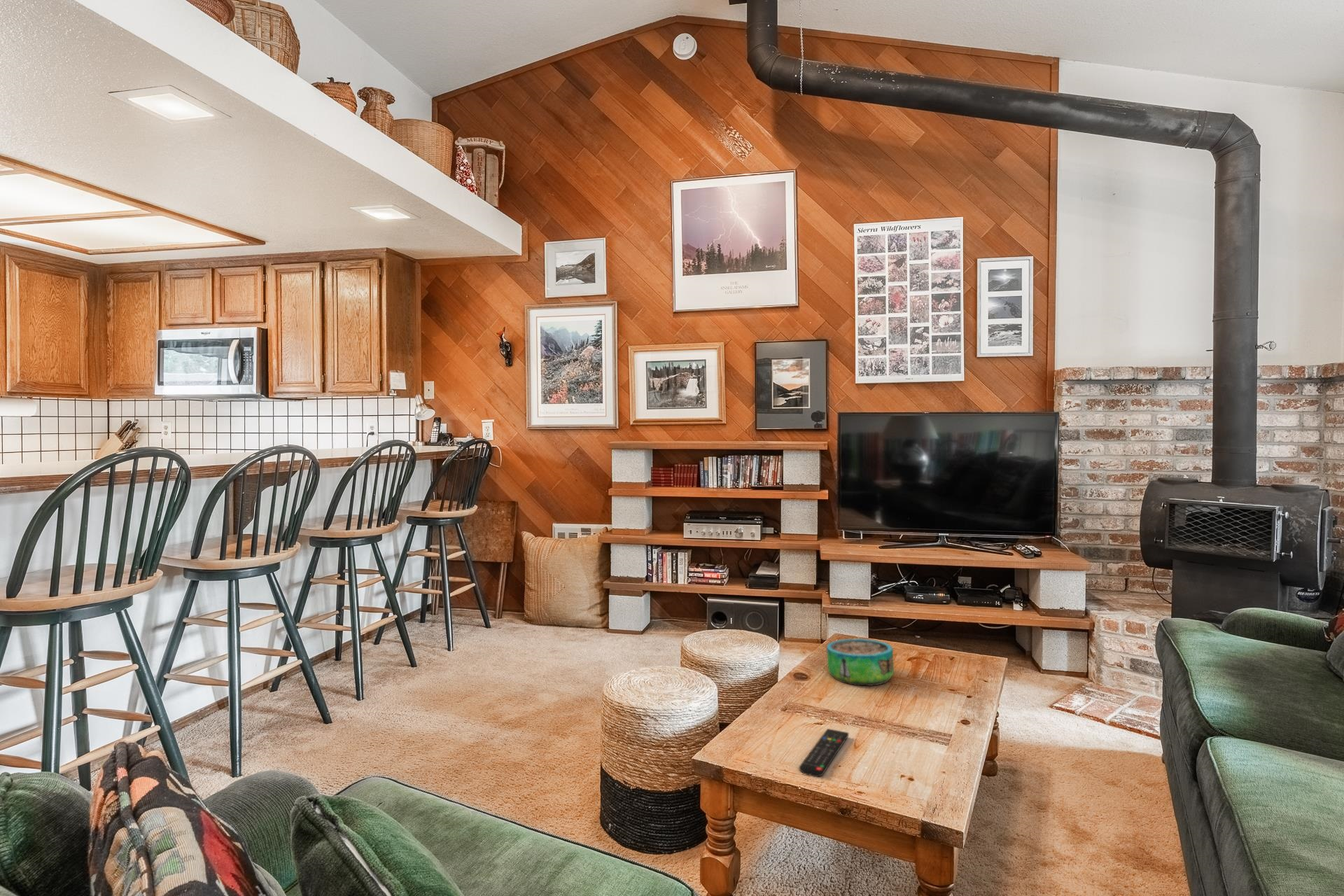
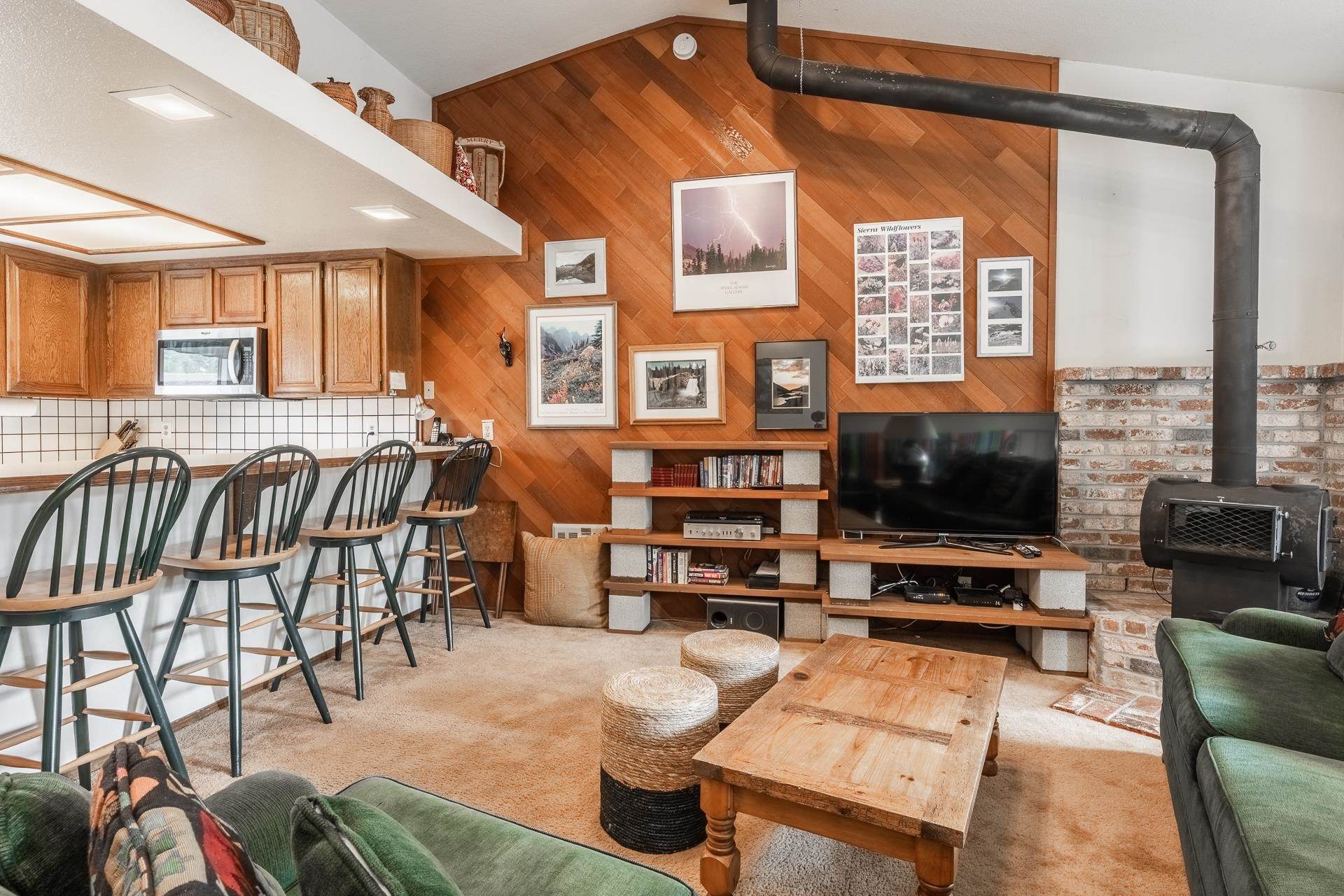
- remote control (825, 752)
- decorative bowl (860, 661)
